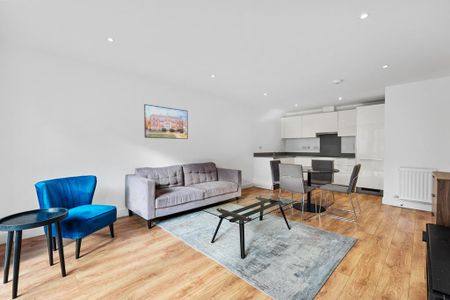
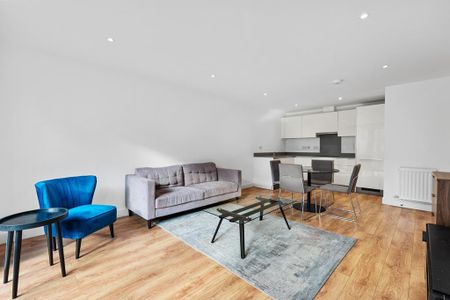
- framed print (167, 123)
